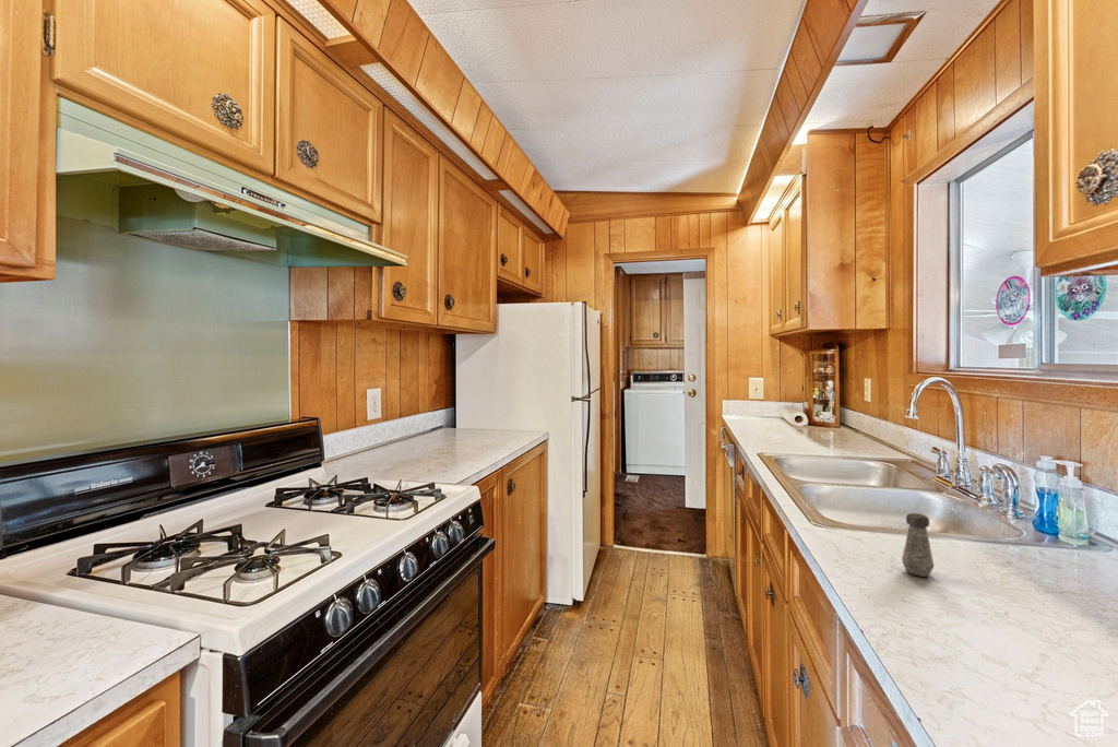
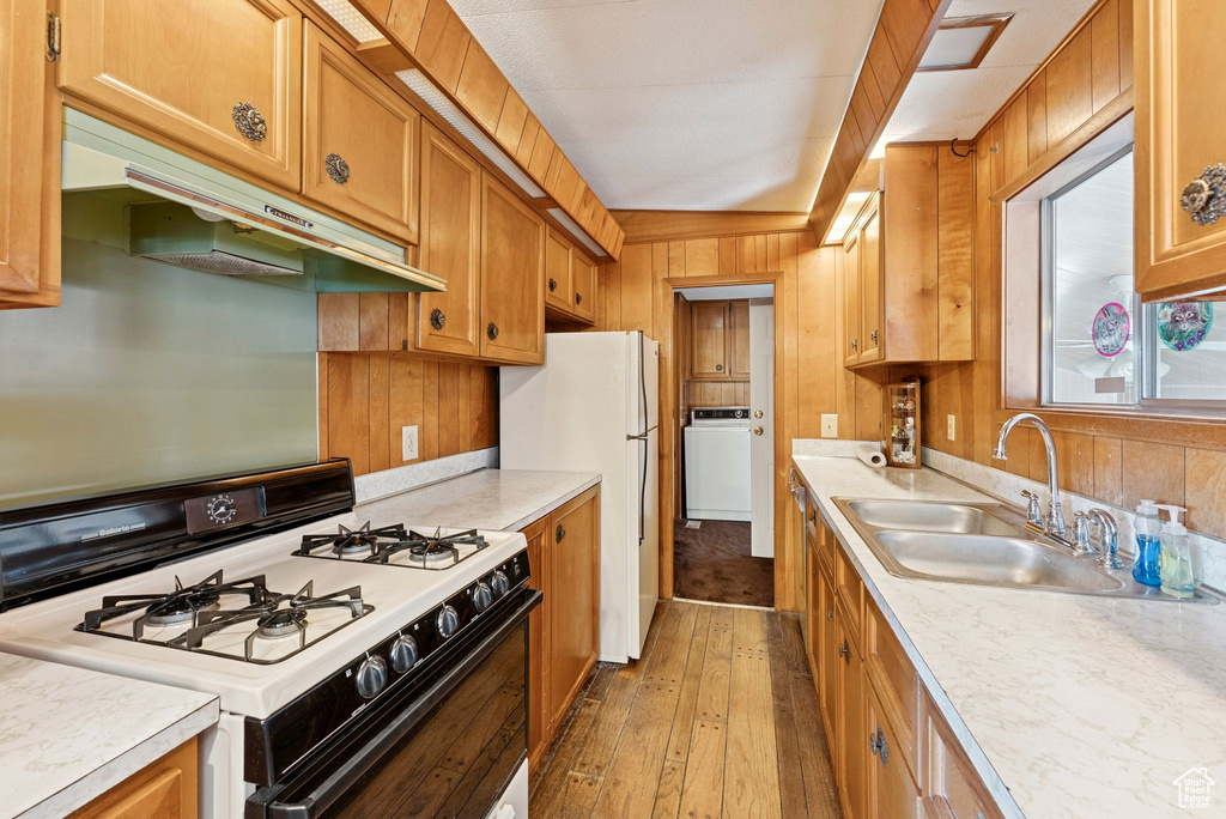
- salt shaker (917, 543)
